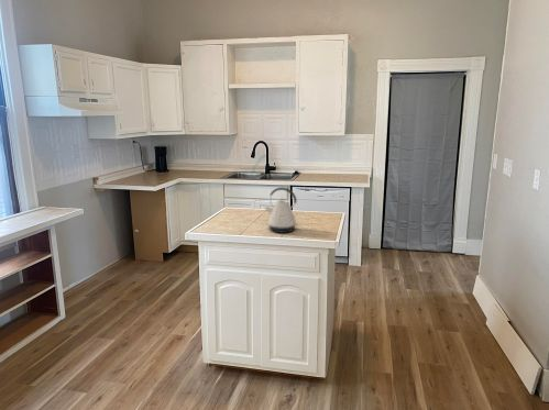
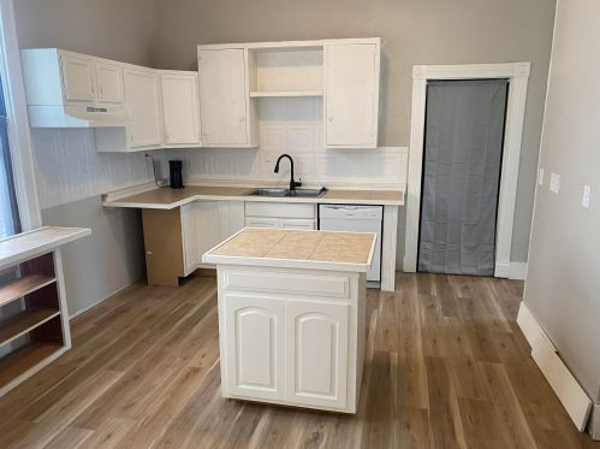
- kettle (281, 209)
